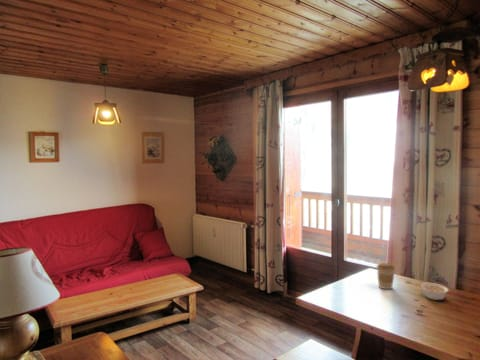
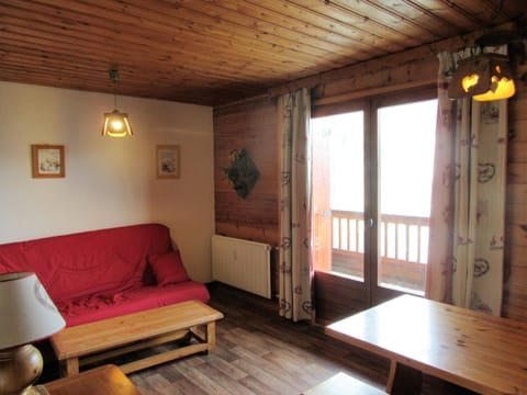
- coffee cup (385, 275)
- legume (434, 291)
